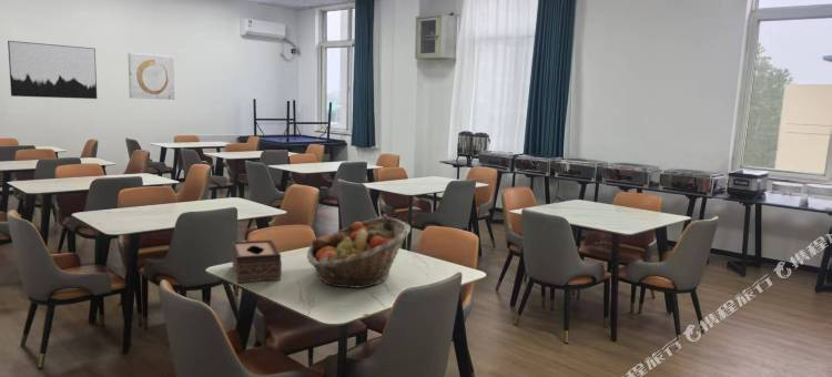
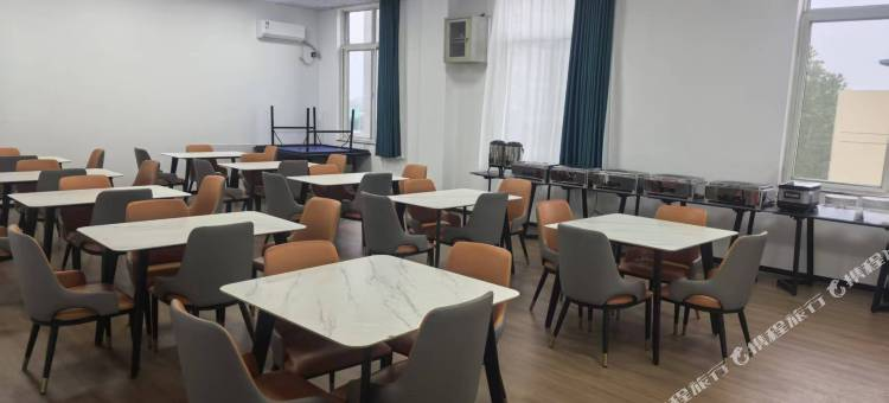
- fruit basket (358, 248)
- wall art (54, 71)
- tissue box (255, 259)
- wall art (151, 77)
